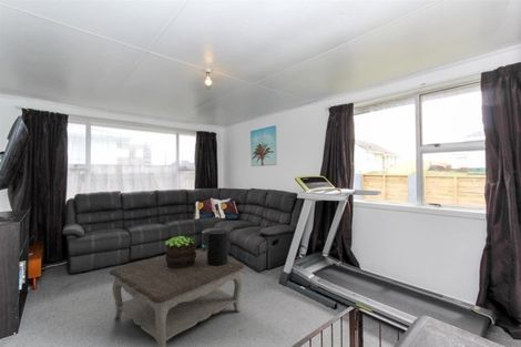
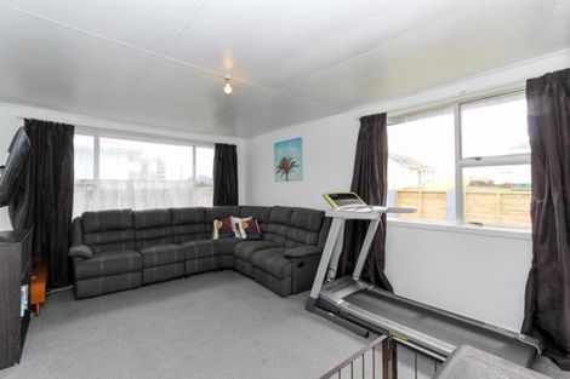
- coffee table (178, 289)
- decorative container (217, 246)
- potted plant (181, 249)
- speaker (206, 244)
